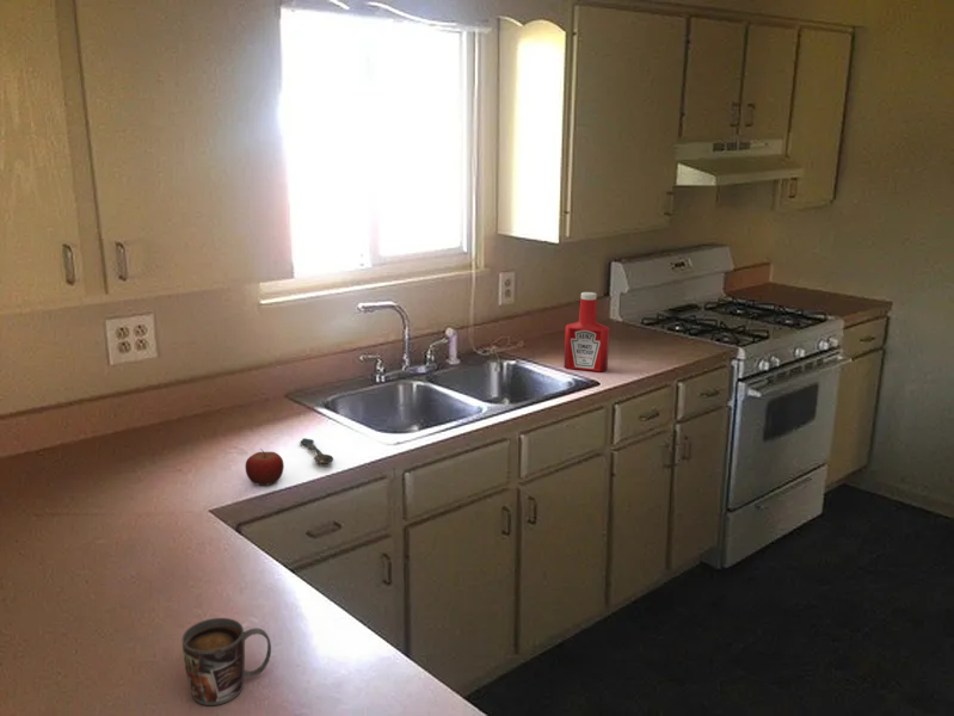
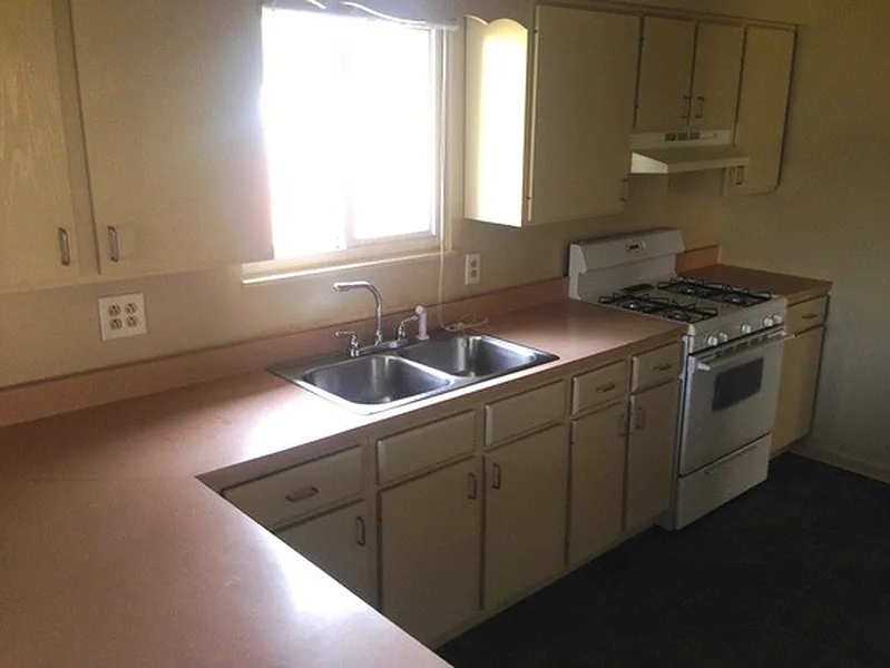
- spoon (315, 450)
- soap bottle (586, 331)
- mug (228, 659)
- fruit (264, 465)
